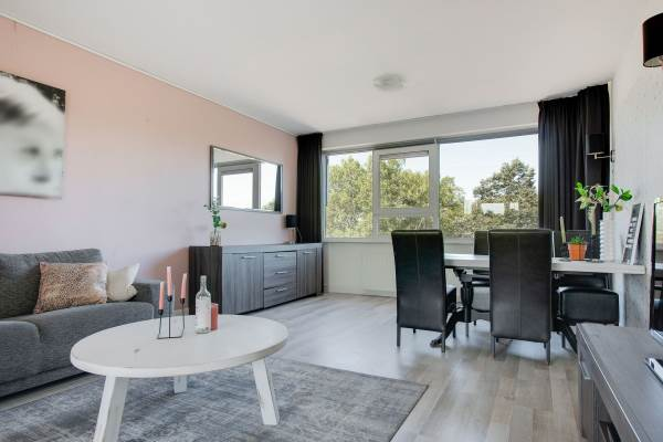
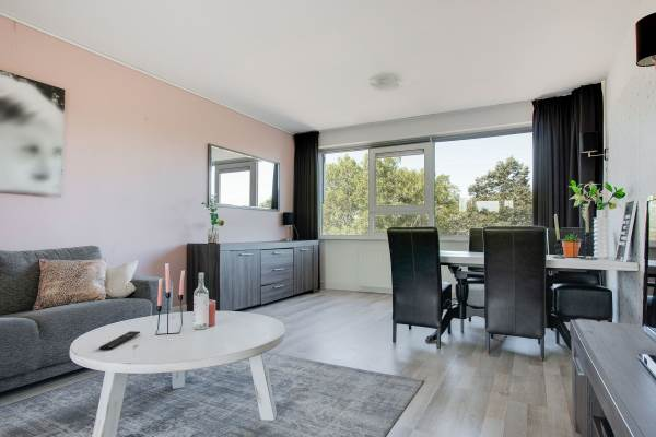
+ remote control (120, 340)
